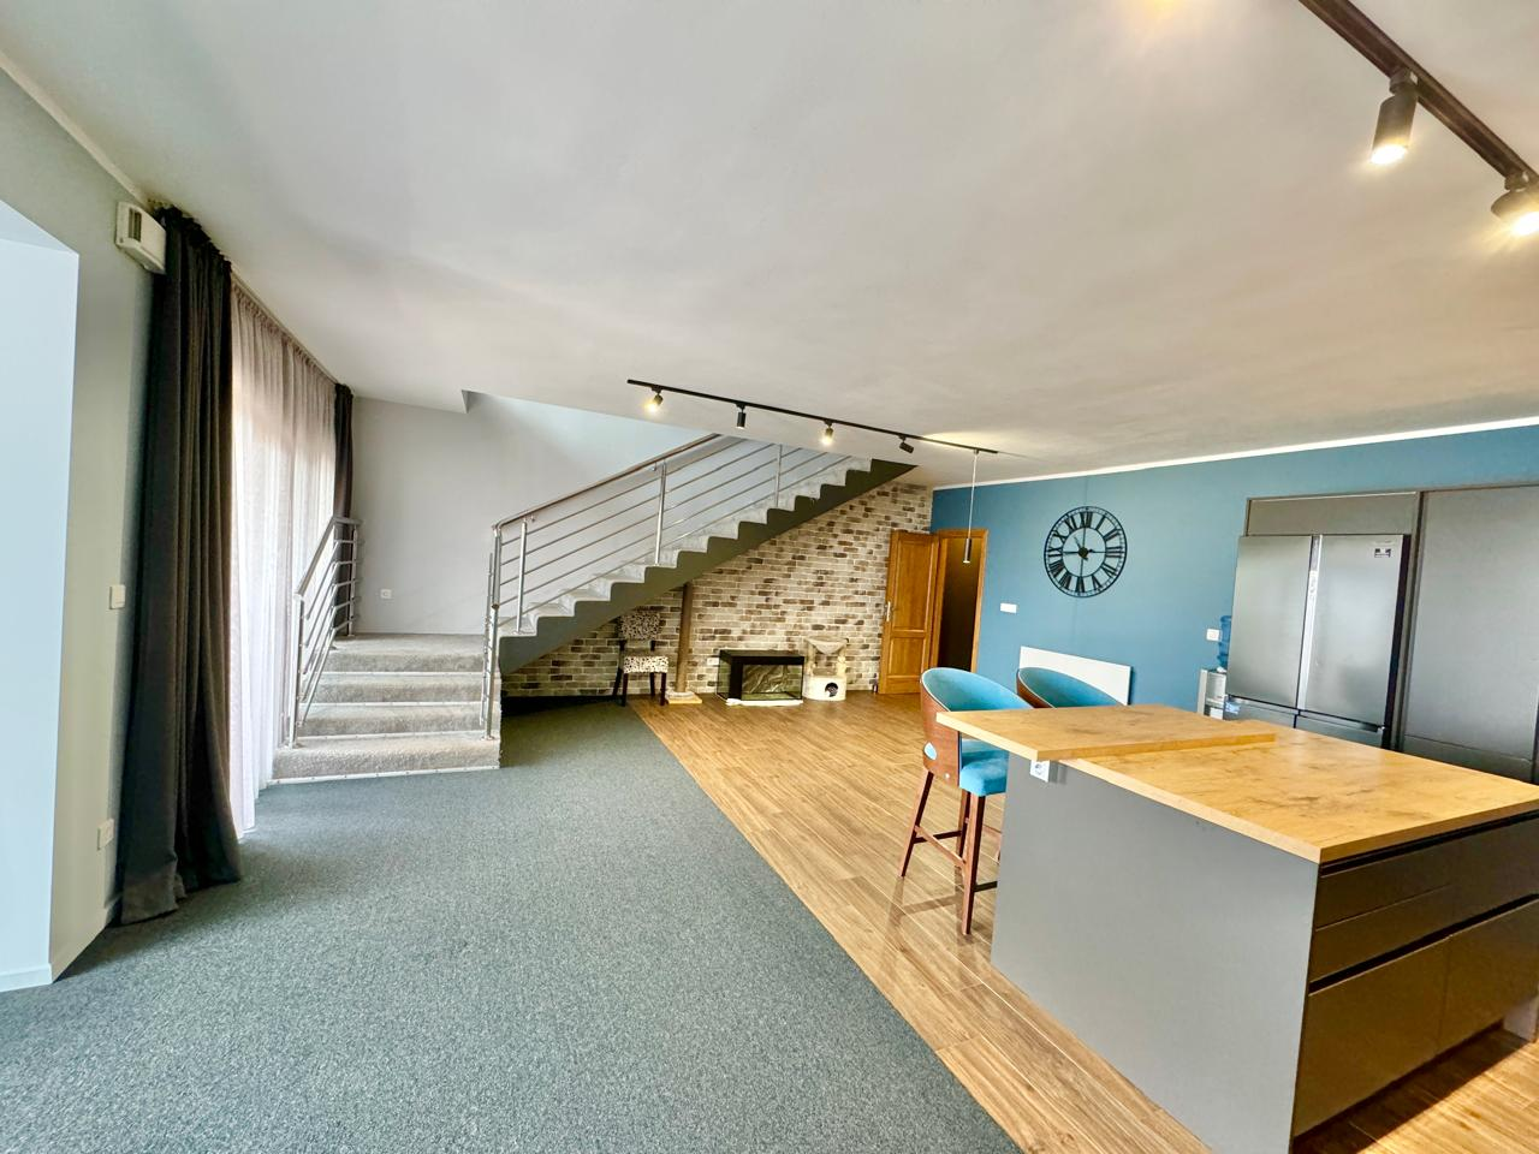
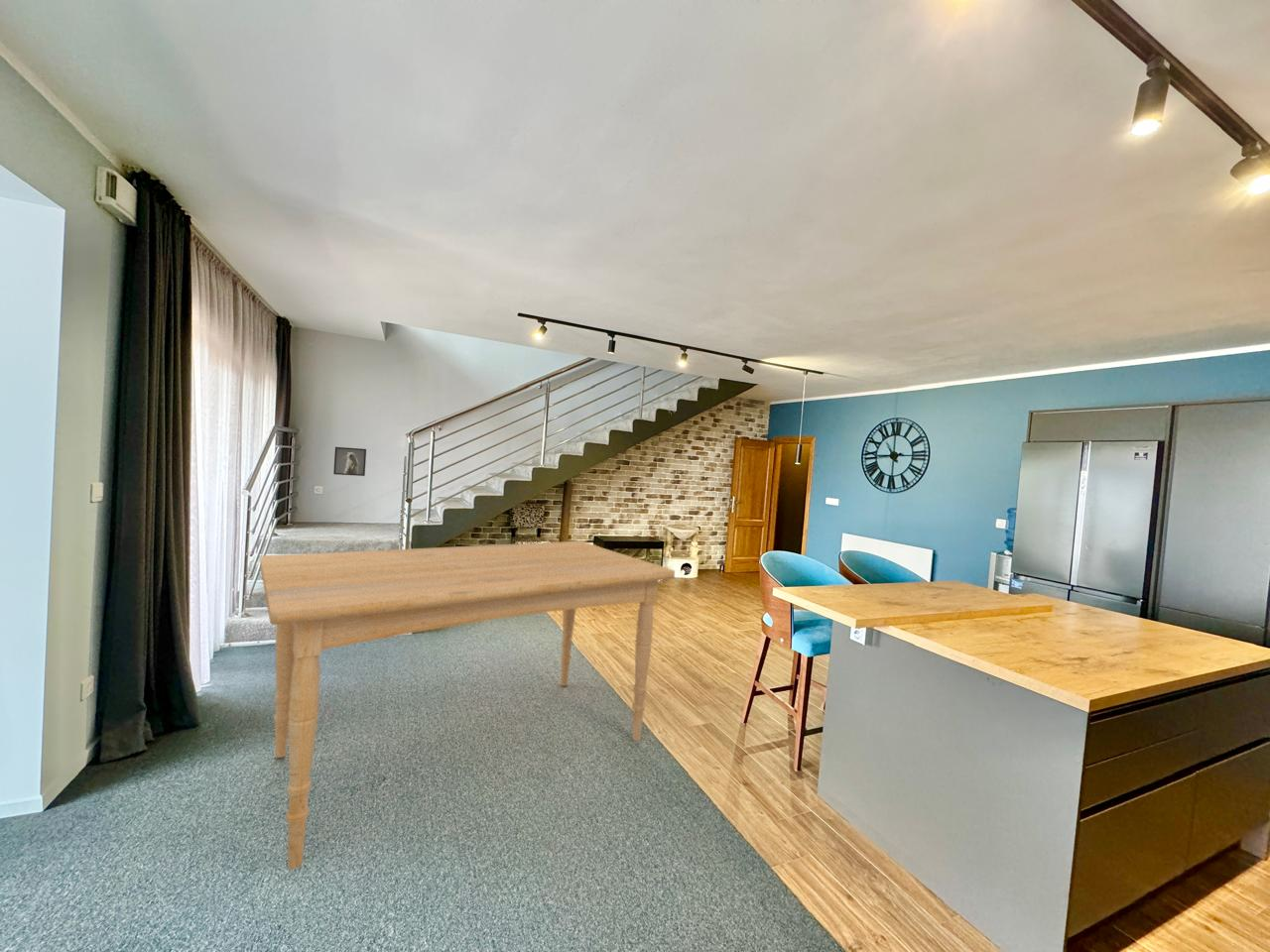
+ dining table (473, 622)
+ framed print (349, 461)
